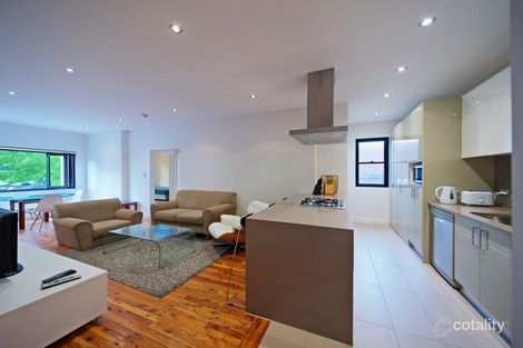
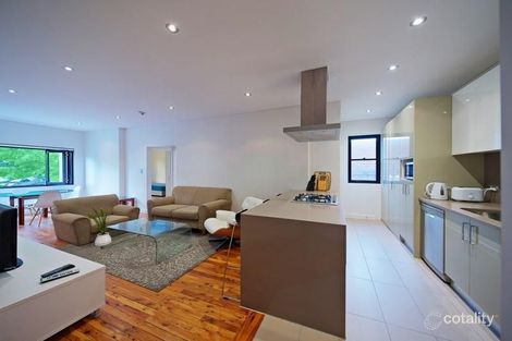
+ house plant (101, 223)
